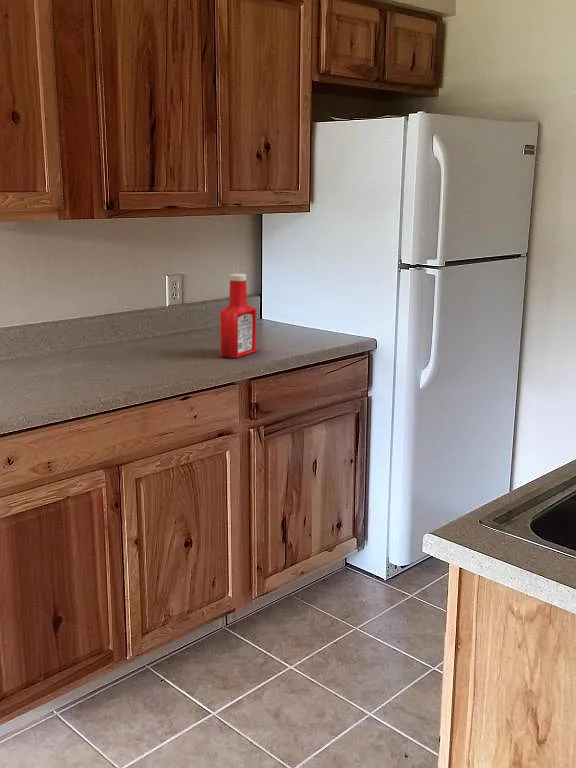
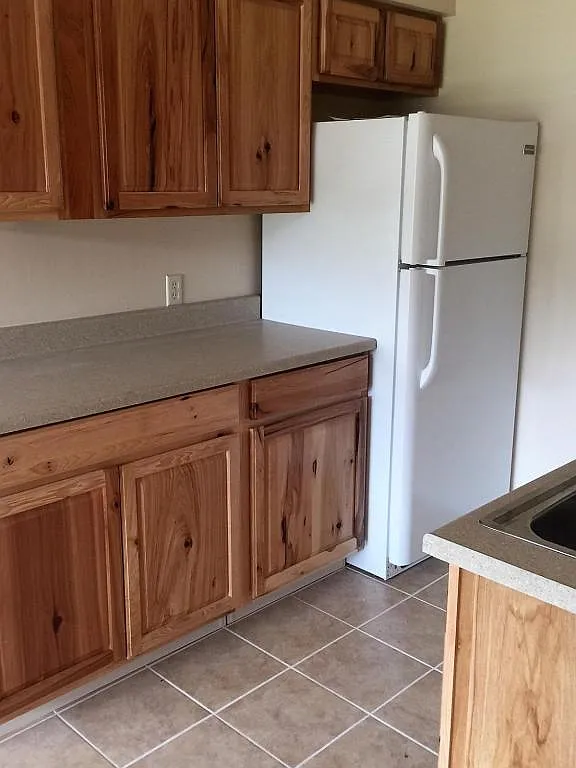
- soap bottle (238, 314)
